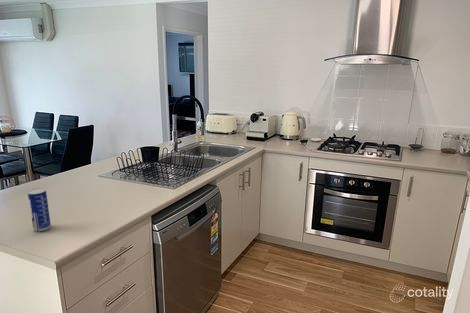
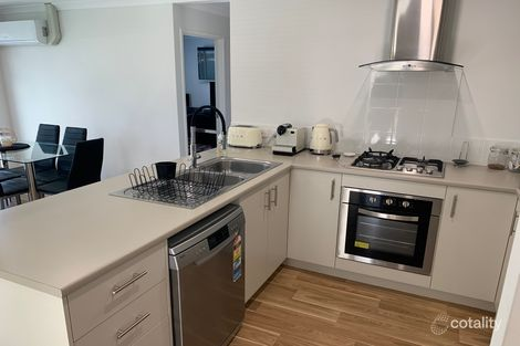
- beverage can (39, 209)
